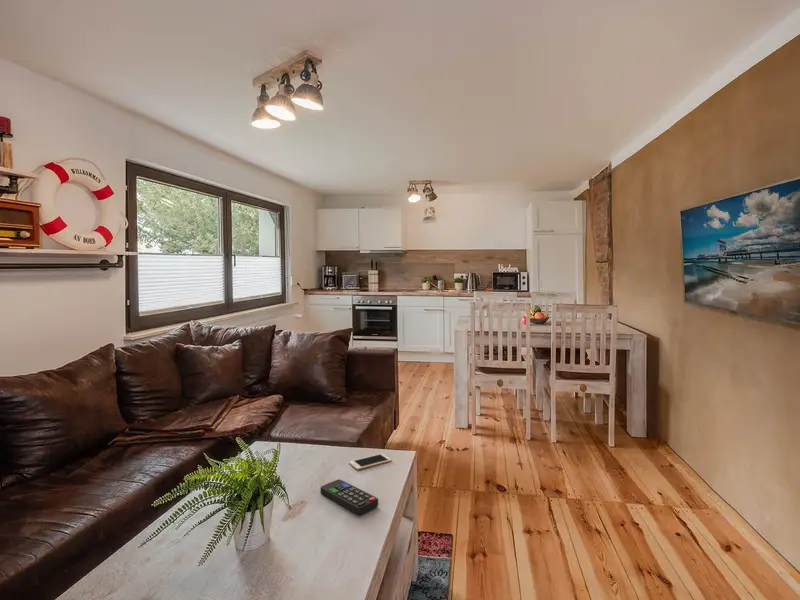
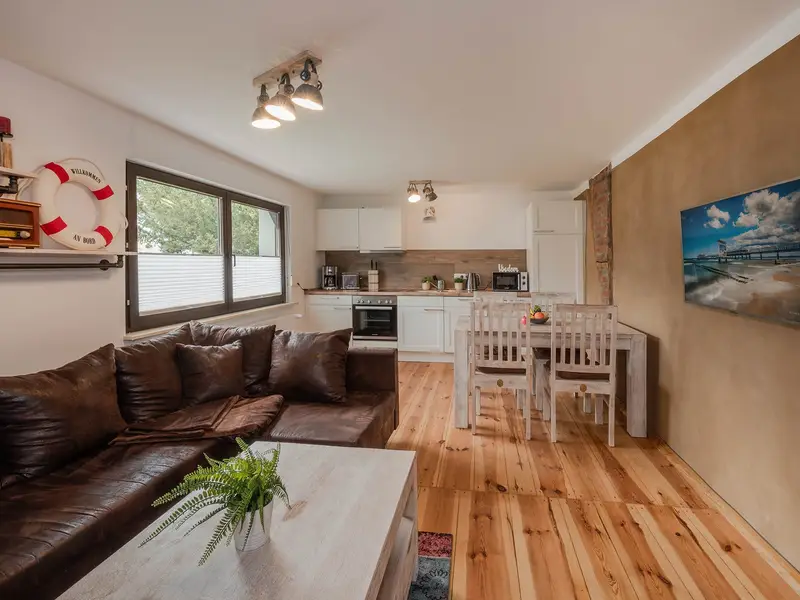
- cell phone (370, 461)
- remote control (348, 495)
